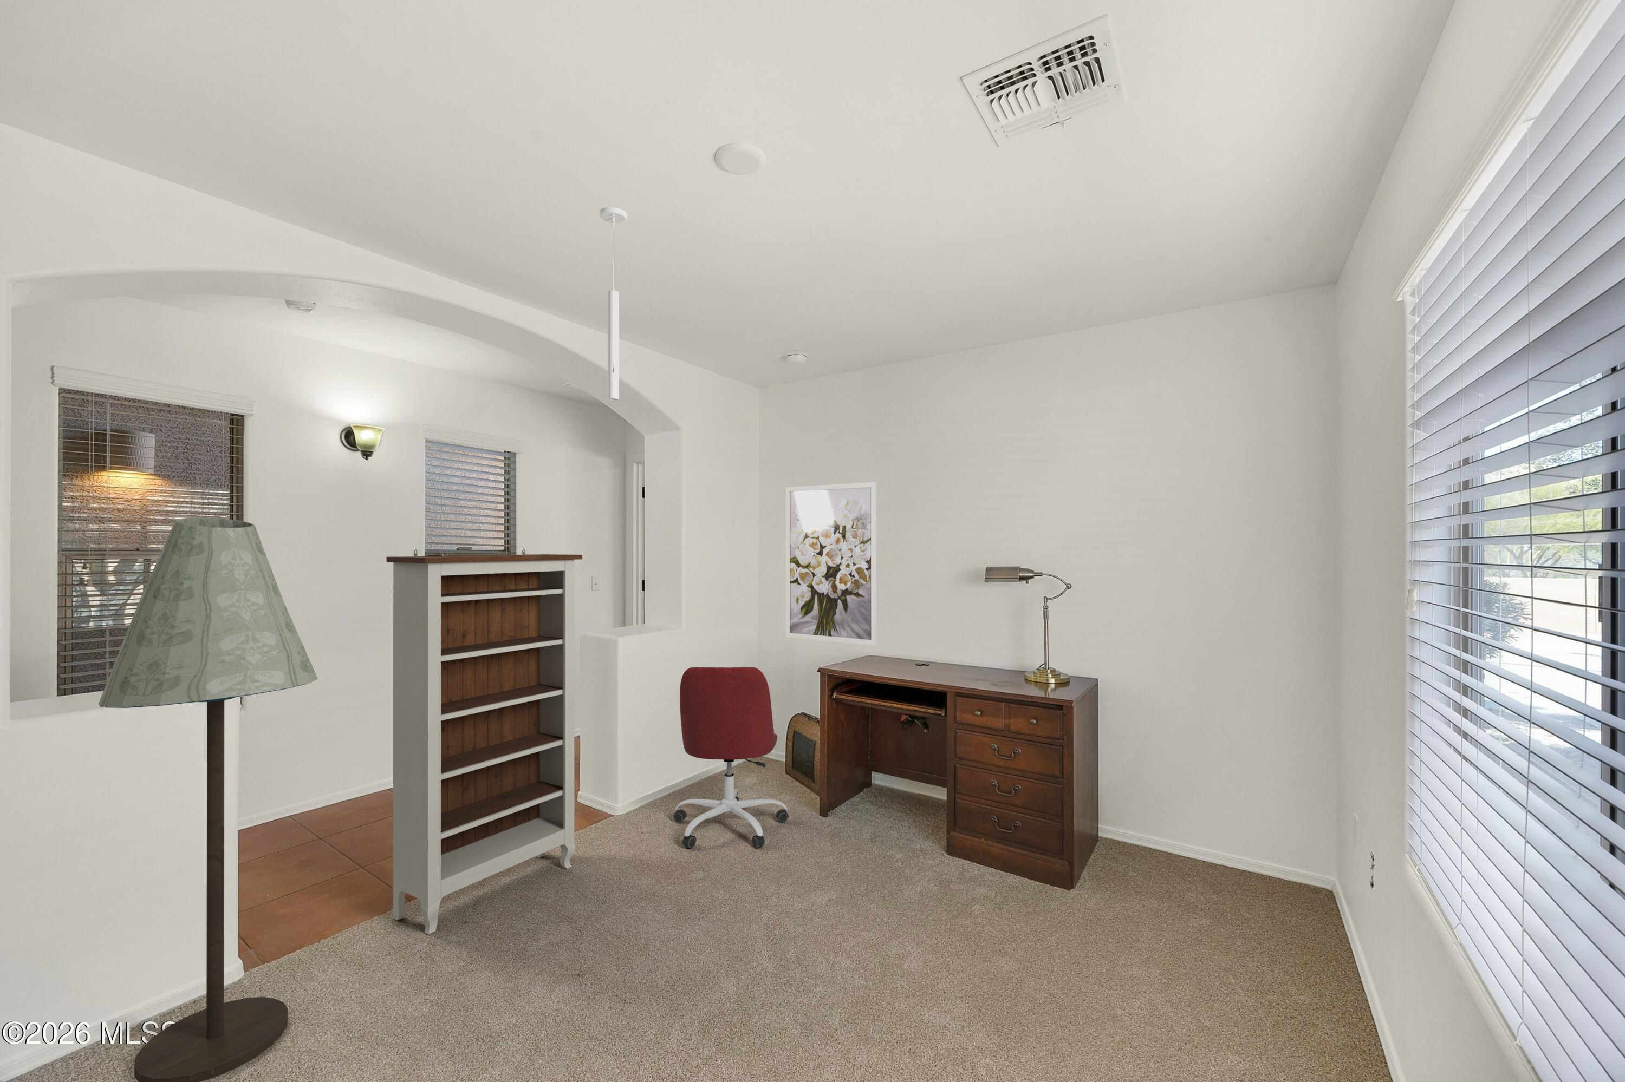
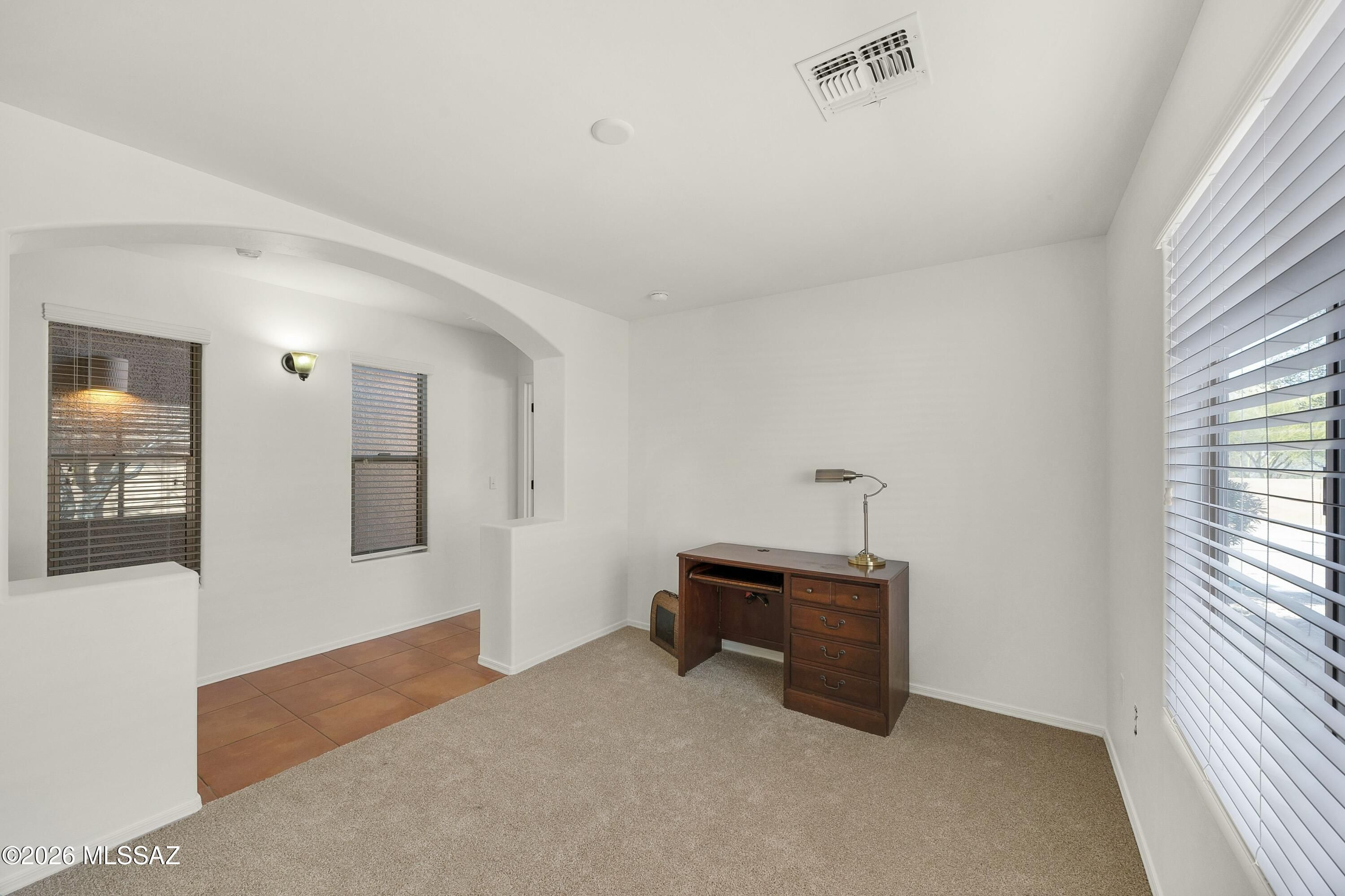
- office chair (729, 743)
- floor lamp (215, 779)
- bookshelf (492, 720)
- ceiling light (614, 307)
- wall art (829, 563)
